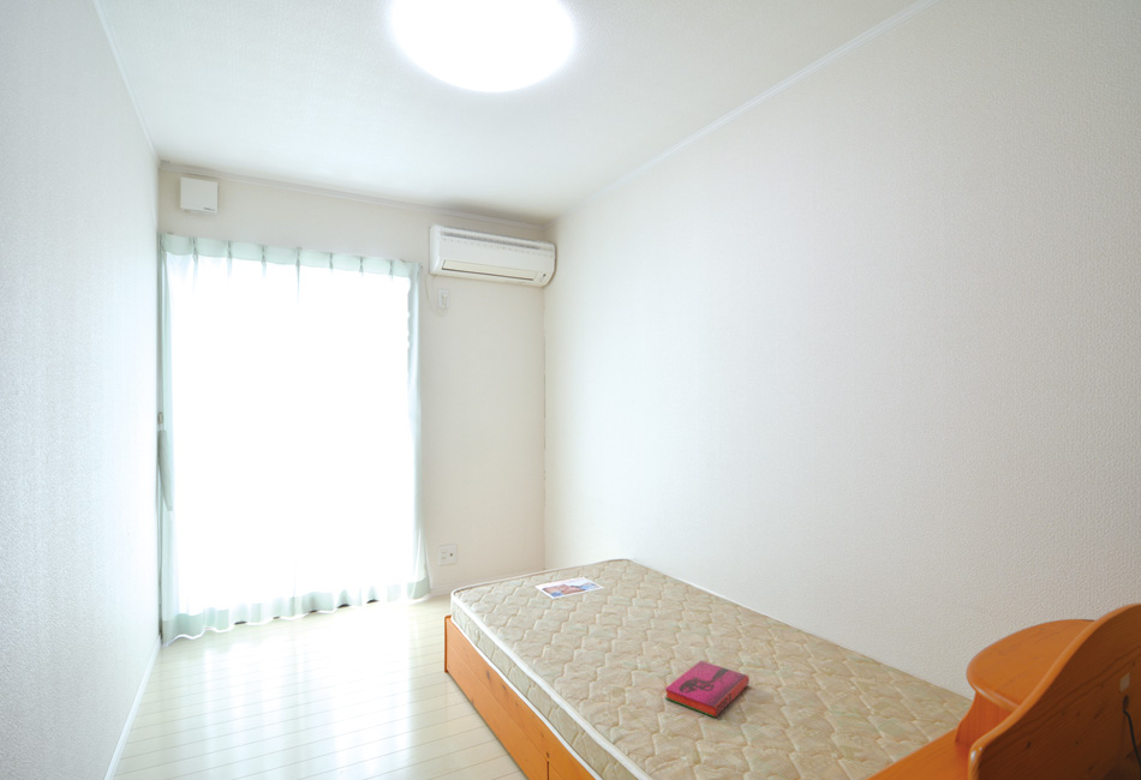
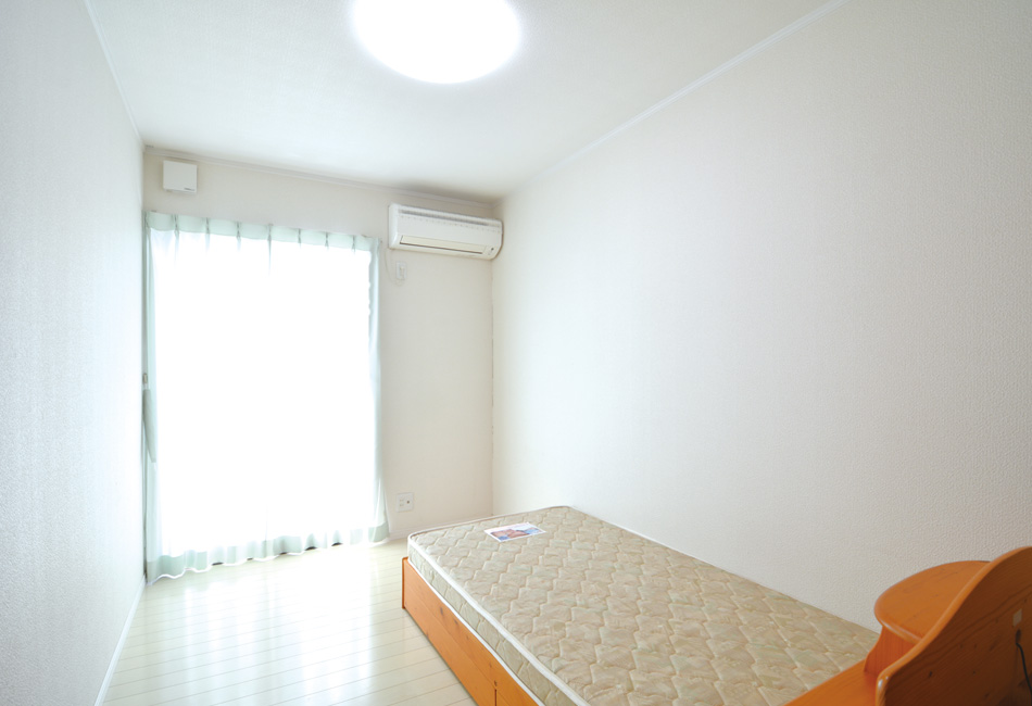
- hardback book (707, 686)
